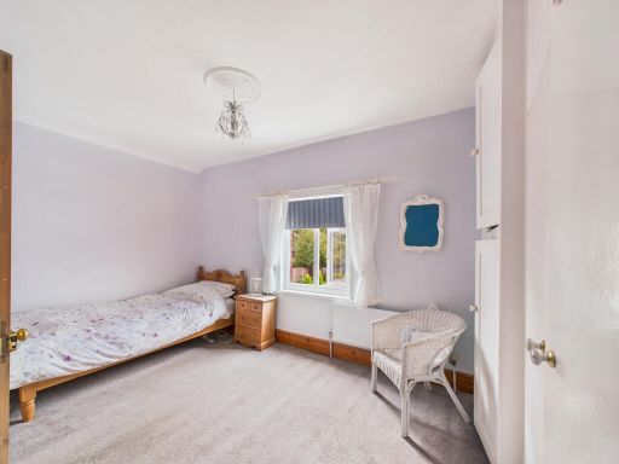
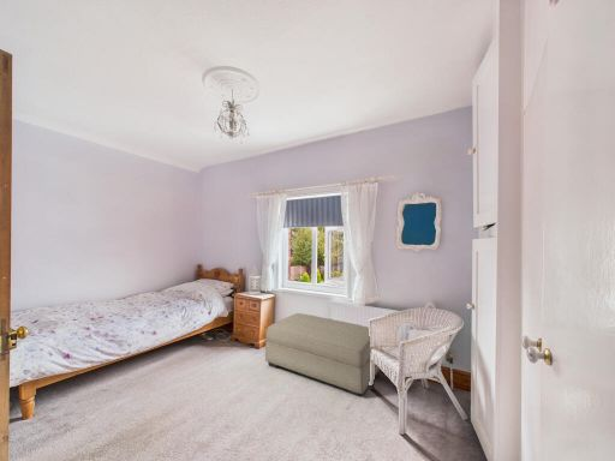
+ ottoman (322, 346)
